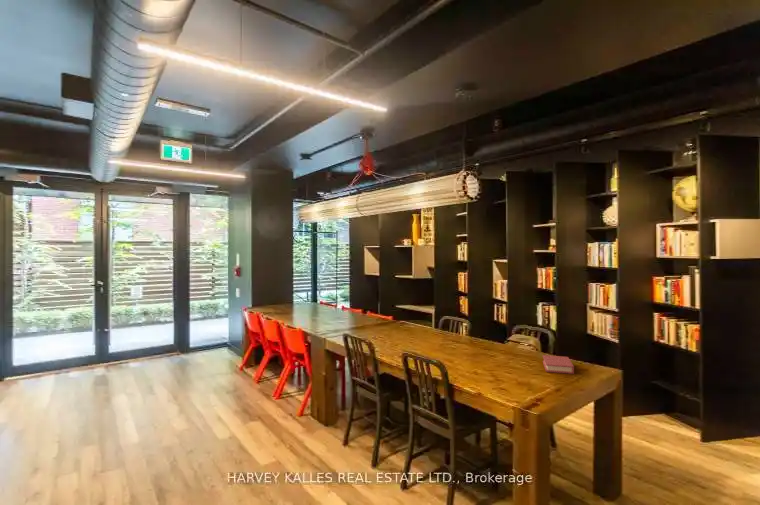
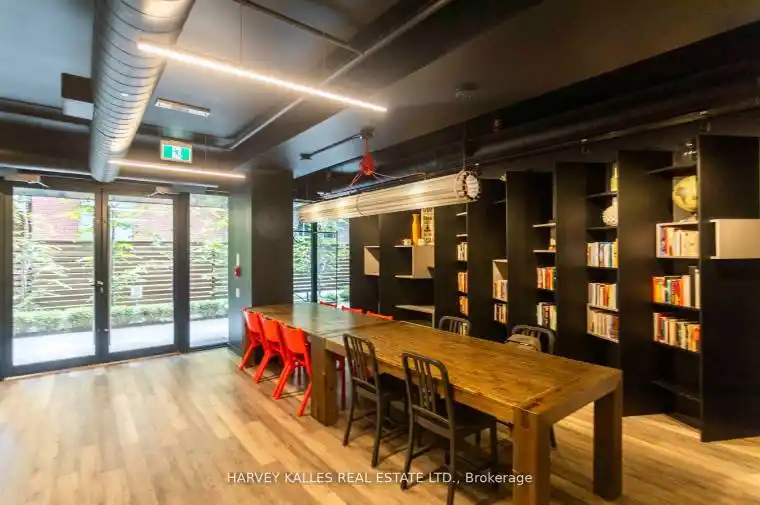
- book (557, 364)
